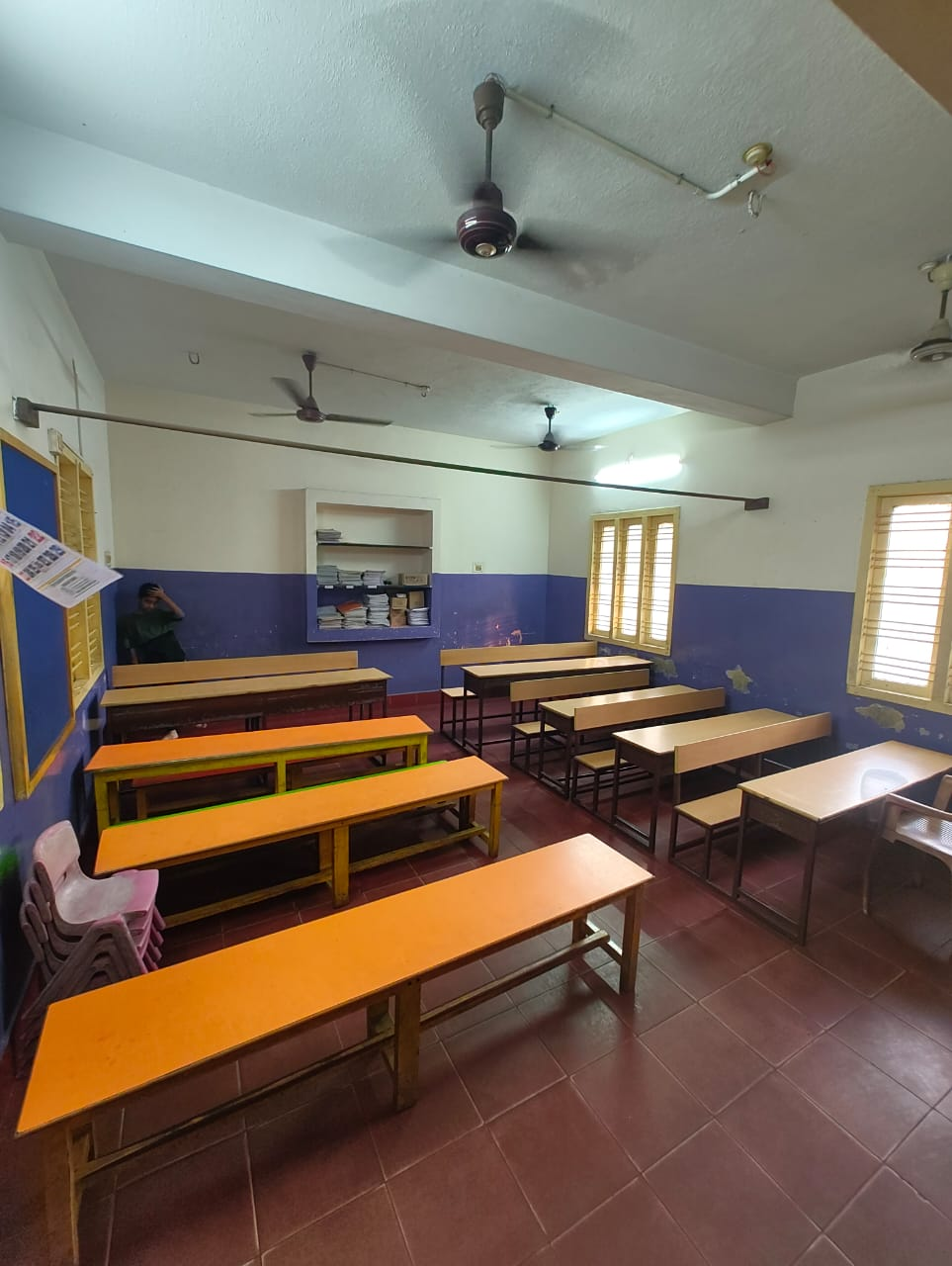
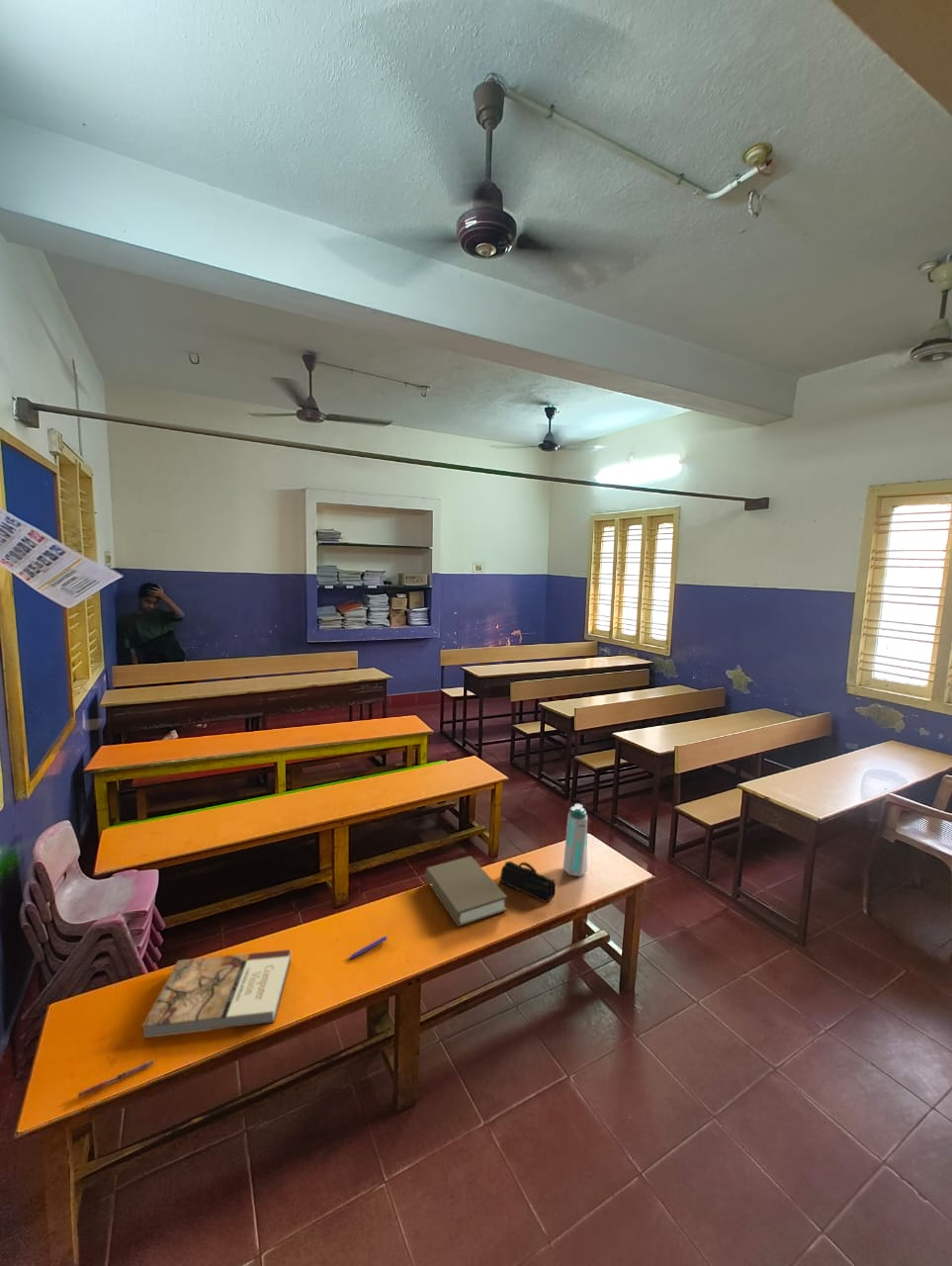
+ book (464, 888)
+ pen (117, 1077)
+ pencil case (527, 875)
+ book (223, 988)
+ pen (368, 947)
+ water bottle (576, 839)
